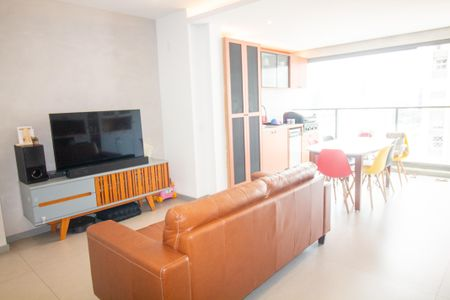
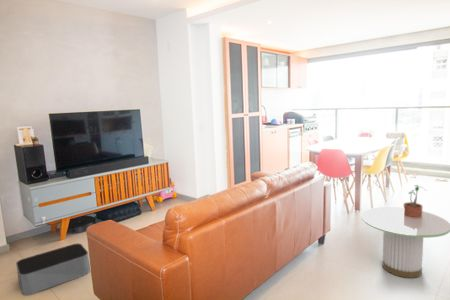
+ side table (402, 244)
+ potted plant (415, 200)
+ storage bin (54, 267)
